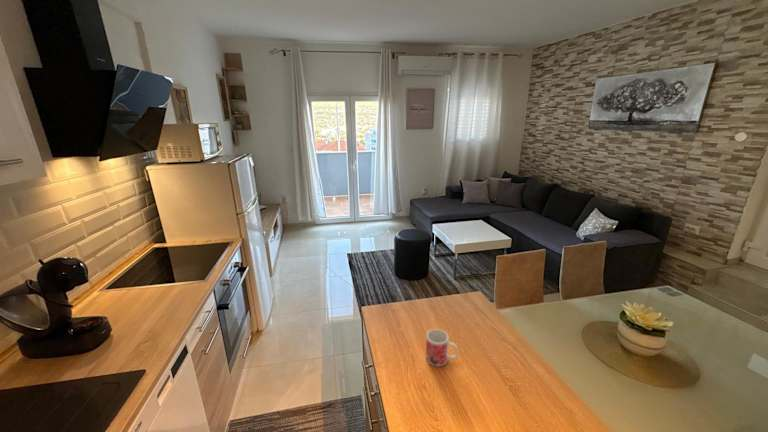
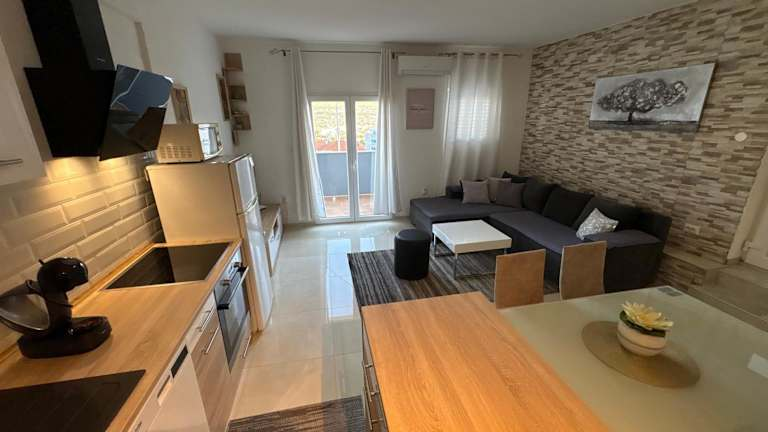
- mug (442, 349)
